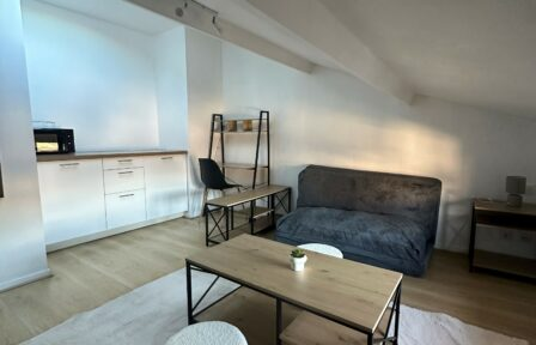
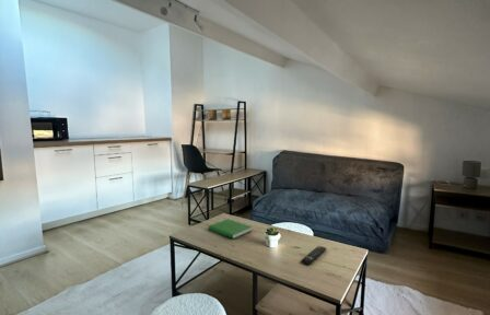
+ hardcover book (230, 228)
+ remote control (314, 255)
